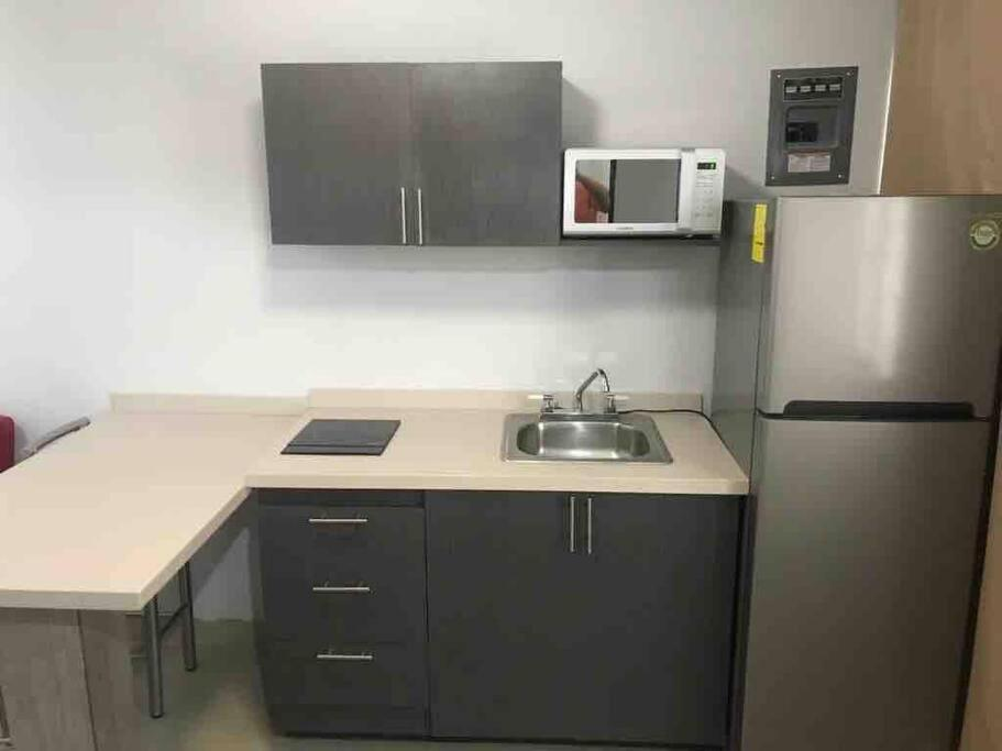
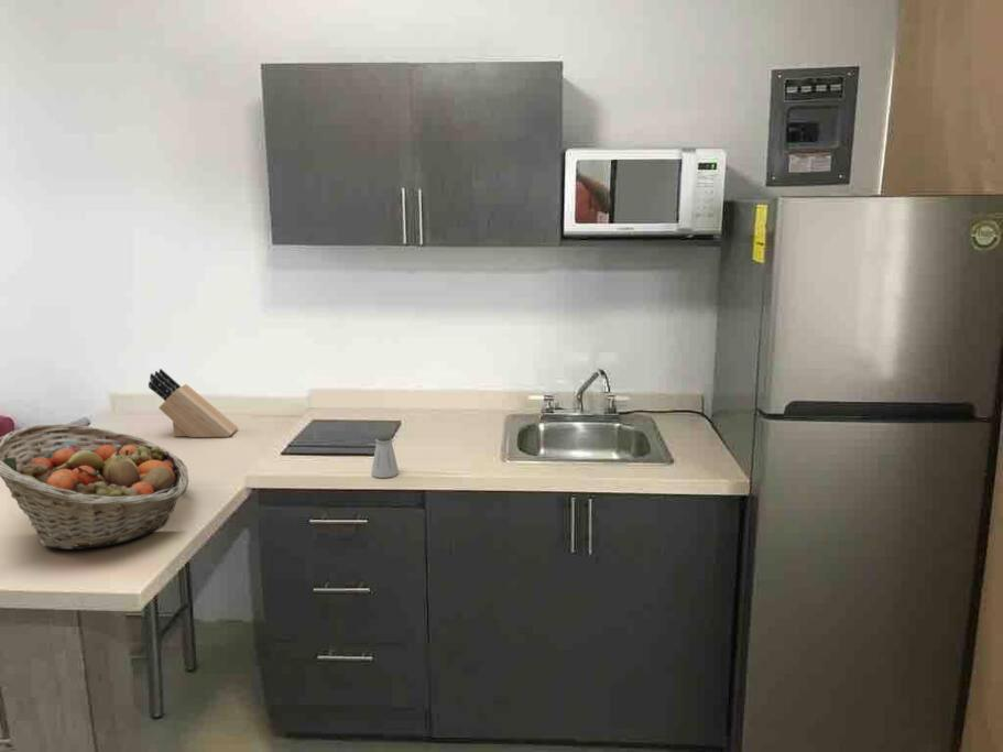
+ knife block (192, 402)
+ saltshaker (384, 455)
+ fruit basket (95, 478)
